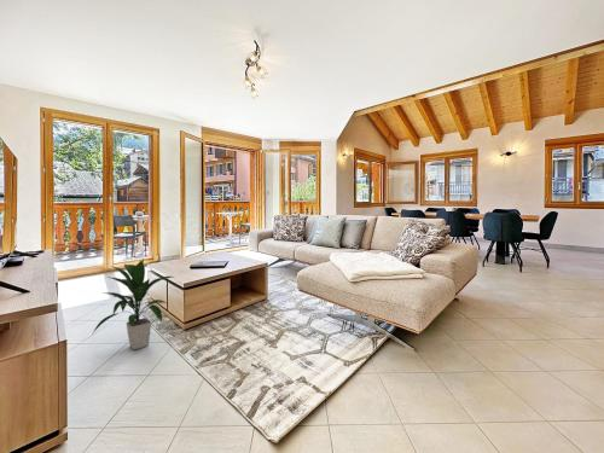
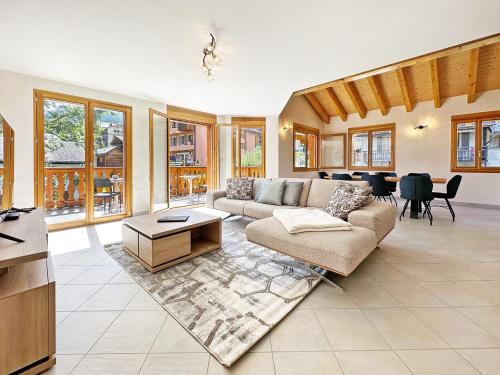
- indoor plant (133, 302)
